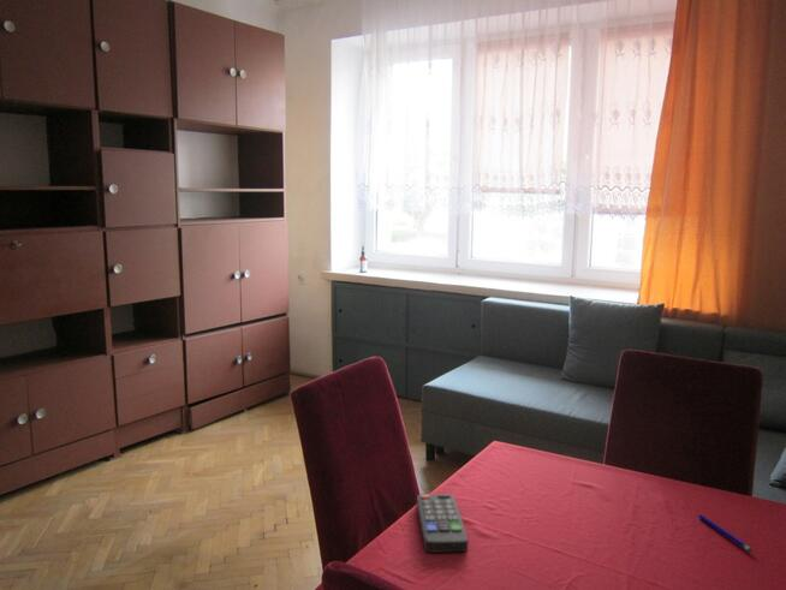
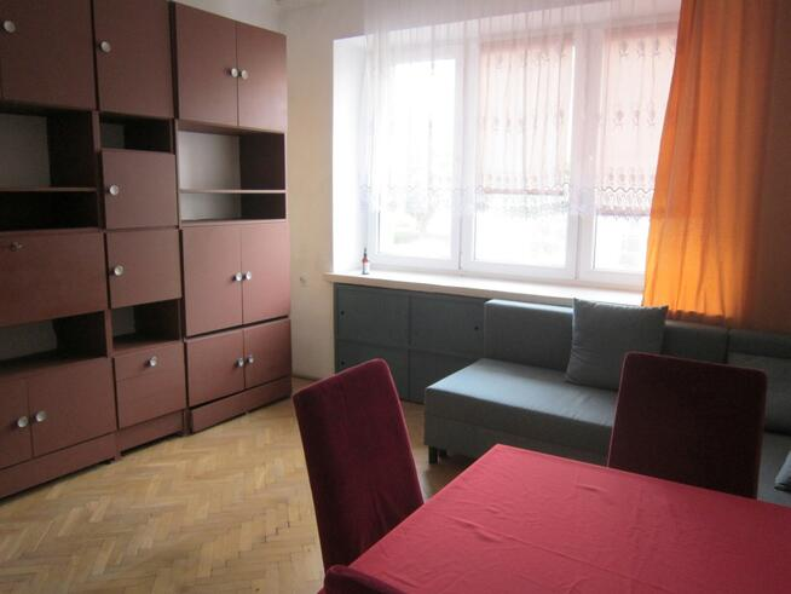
- pen (724, 532)
- remote control (440, 519)
